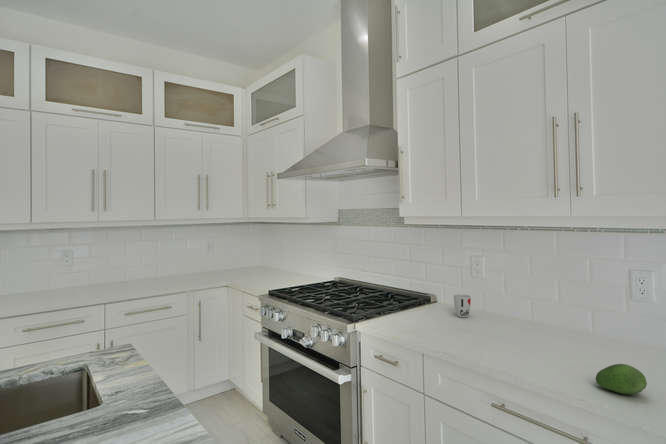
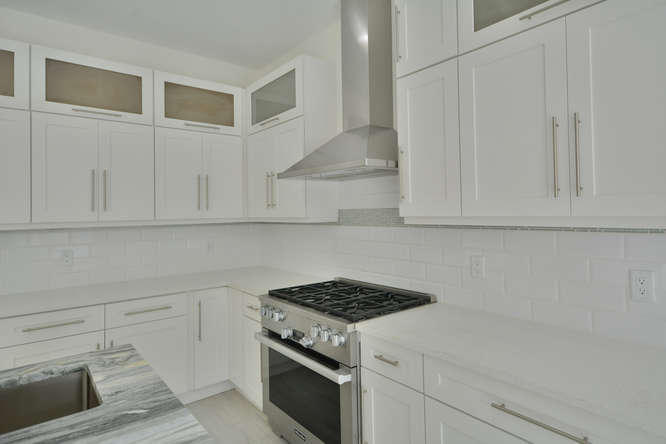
- cup (462, 305)
- fruit (620, 377)
